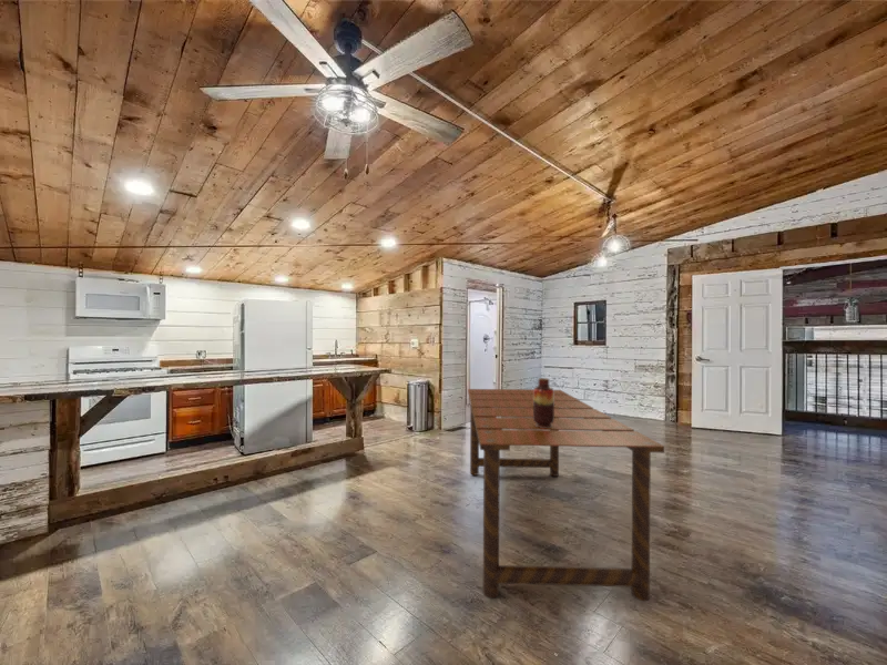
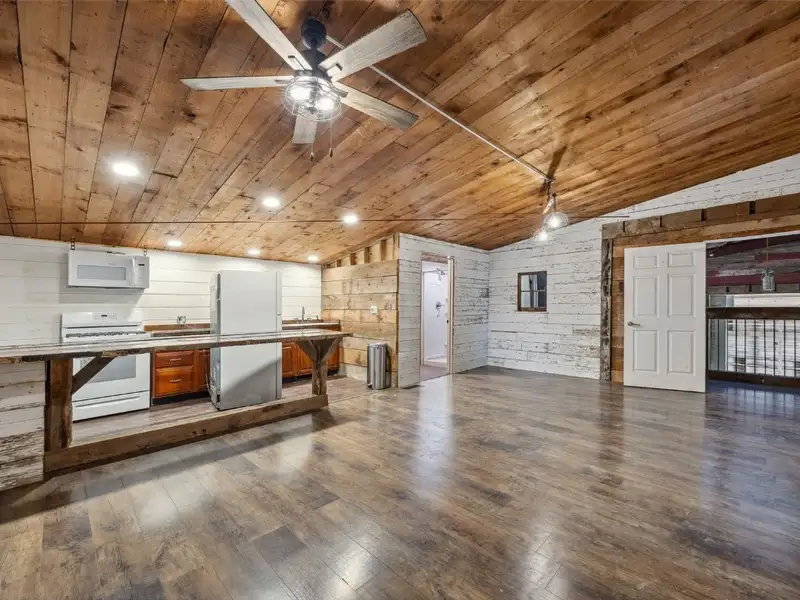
- dining table (532, 462)
- vase (543, 401)
